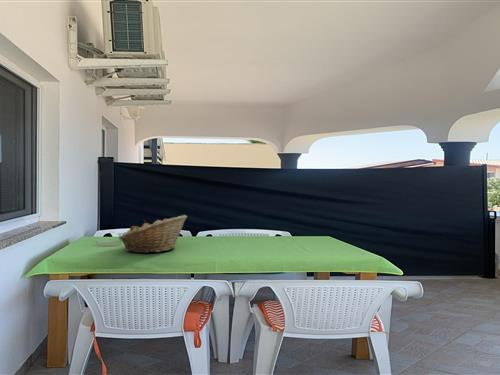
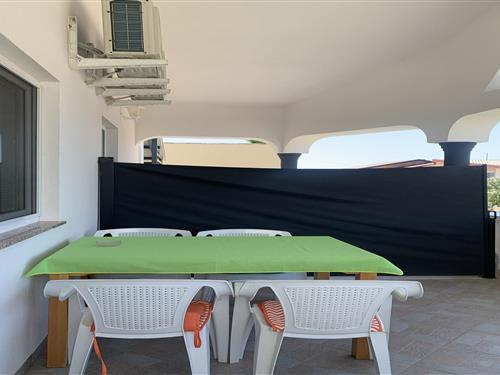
- fruit basket (154, 232)
